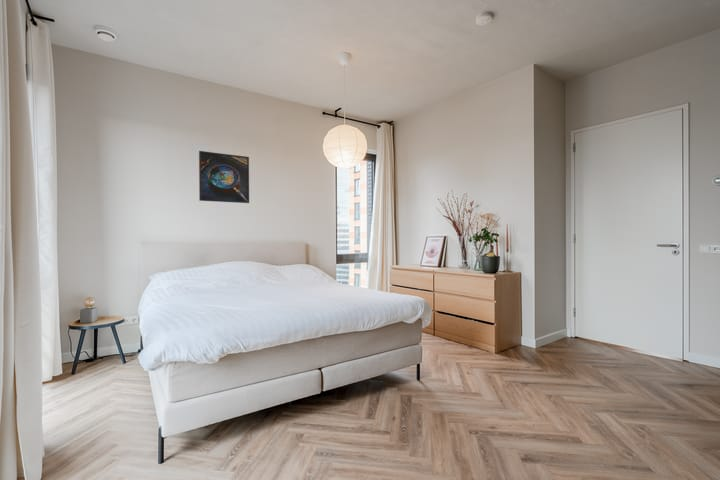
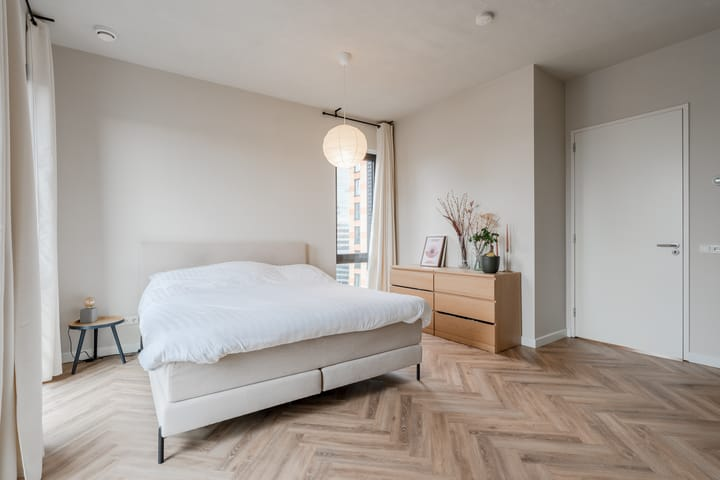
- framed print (225, 178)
